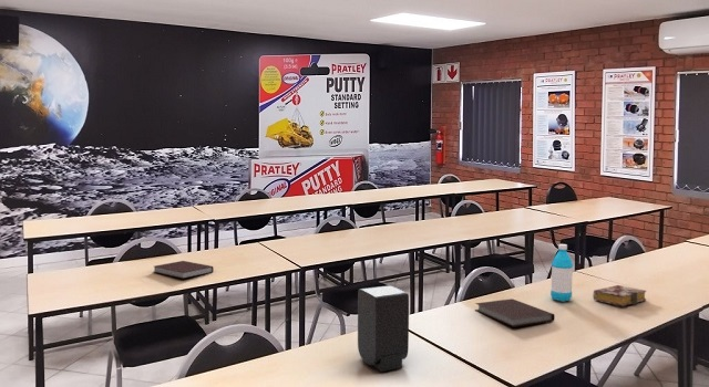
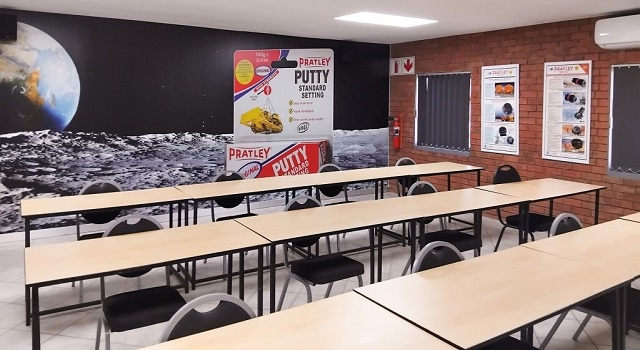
- book (619, 294)
- notebook (183, 269)
- notebook (513, 312)
- water bottle (562, 272)
- speaker (382, 326)
